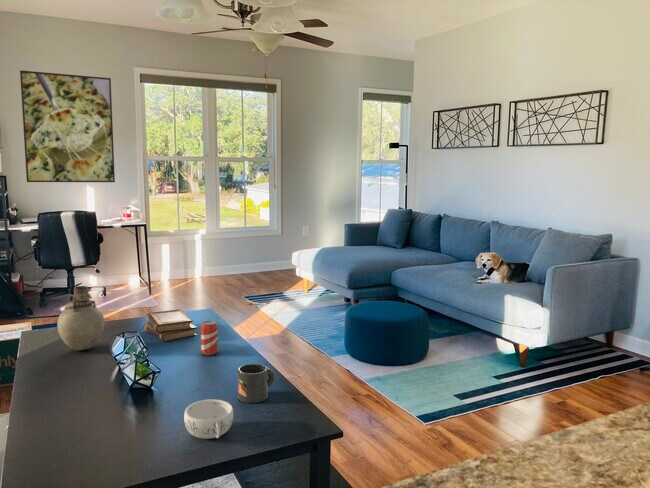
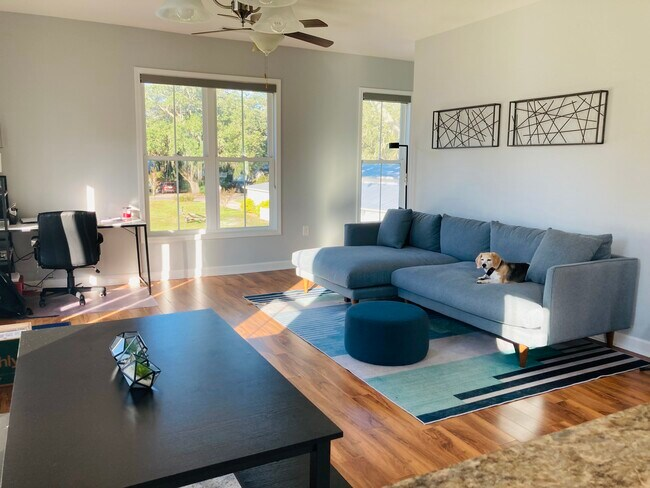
- beverage can (209, 337)
- vase (80, 317)
- mug (257, 381)
- decorative bowl (210, 421)
- book set (169, 325)
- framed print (69, 129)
